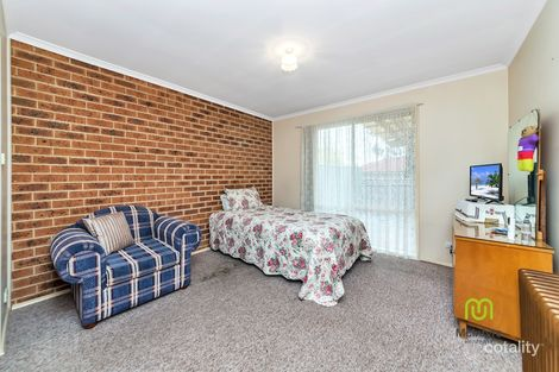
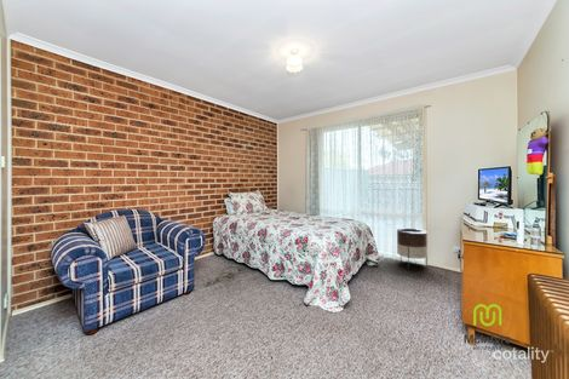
+ planter (410, 248)
